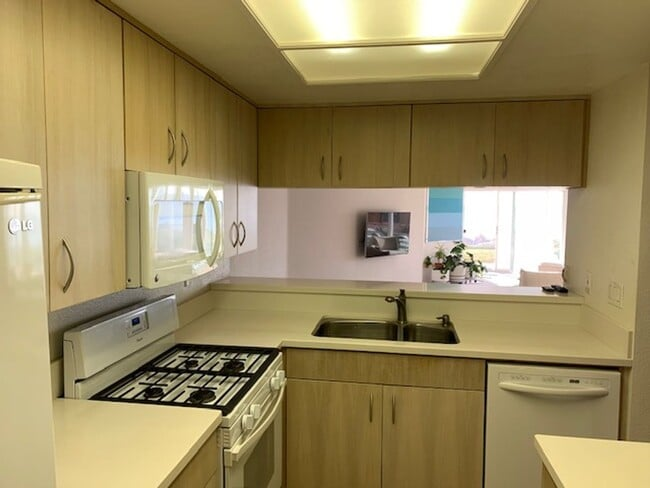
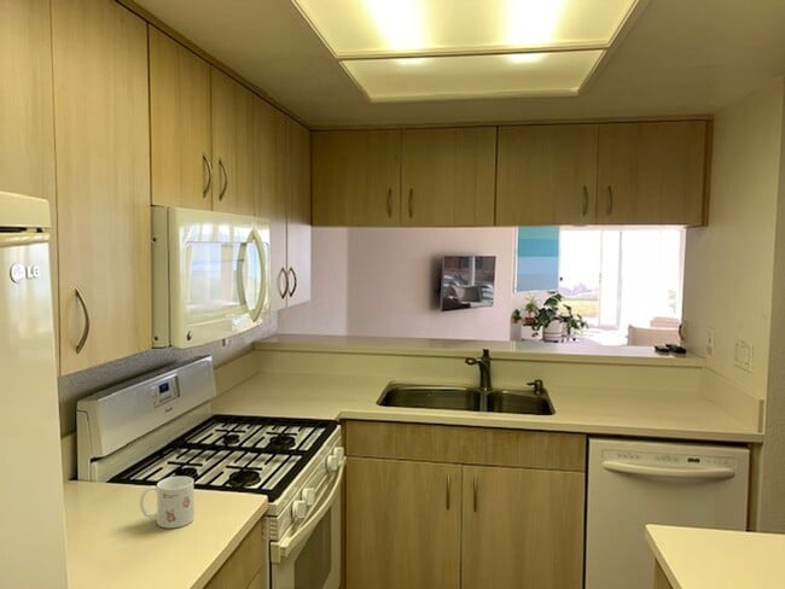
+ mug (167, 501)
